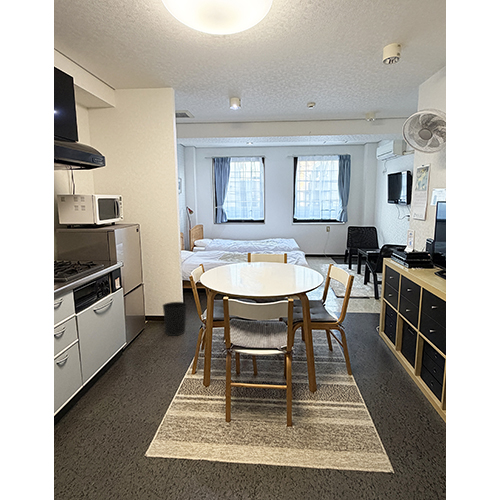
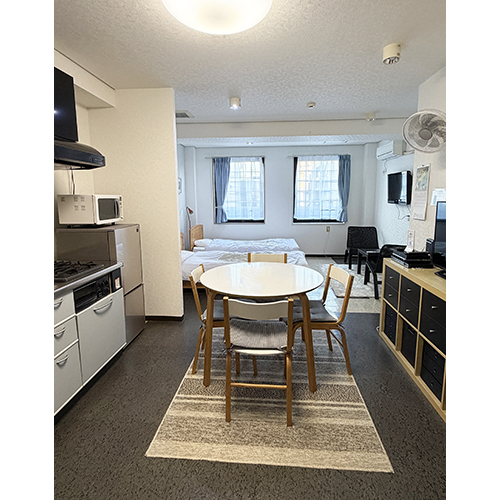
- wastebasket (175, 318)
